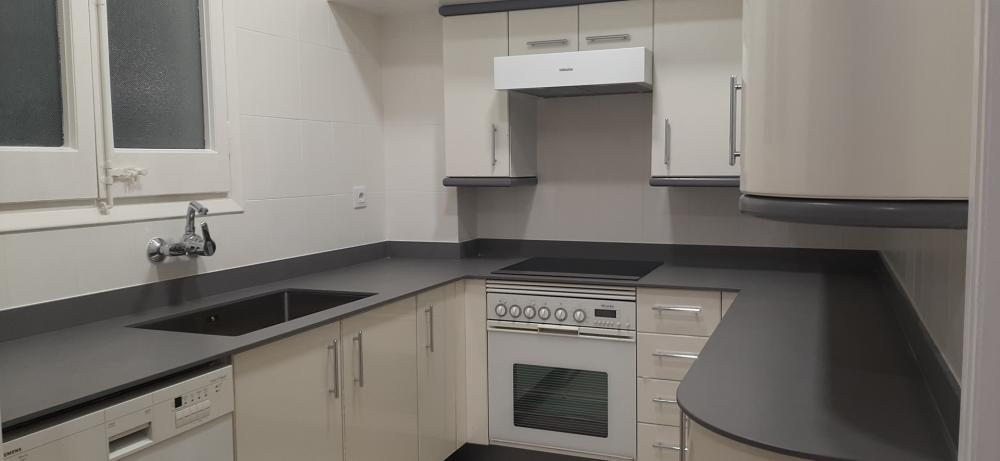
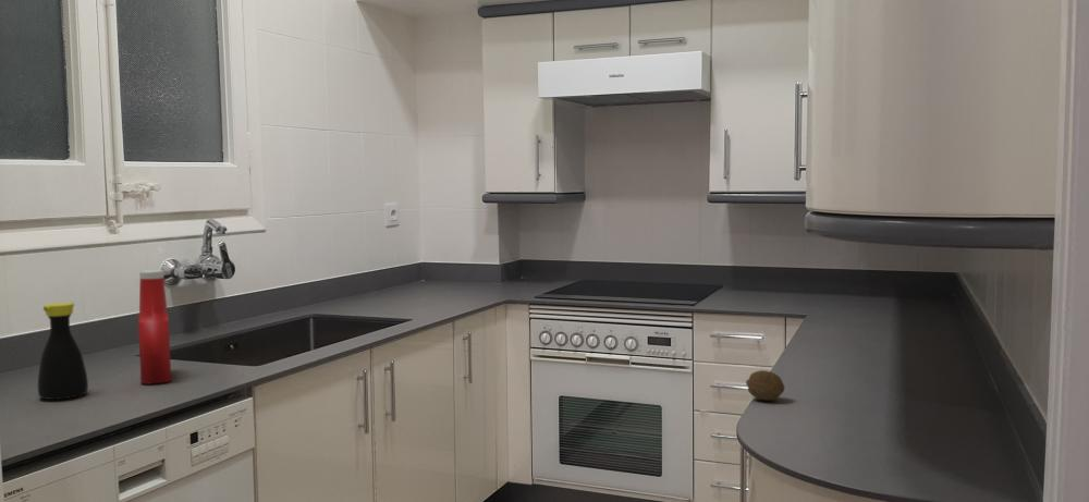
+ bottle (61, 350)
+ fruit (764, 384)
+ soap bottle (154, 323)
